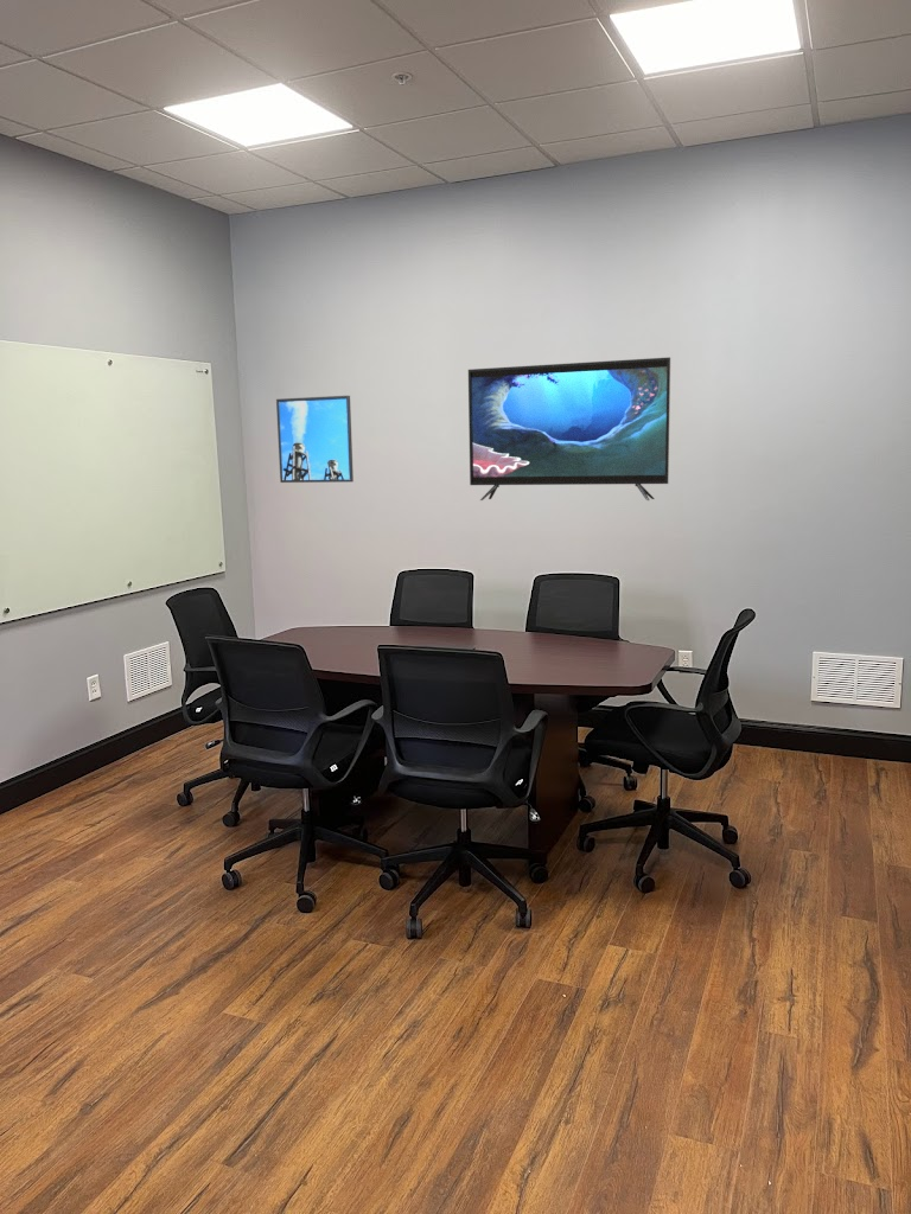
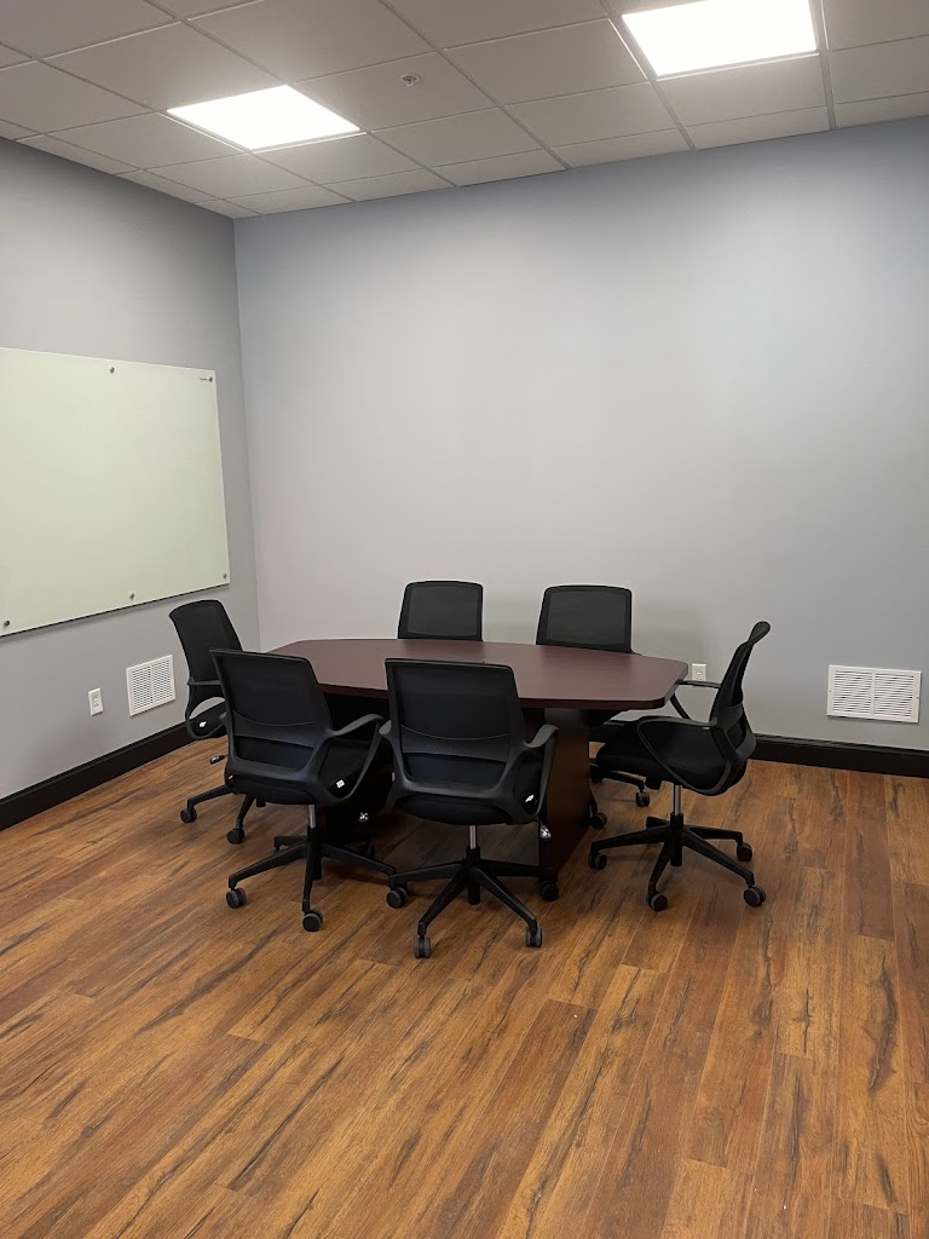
- television (565, 432)
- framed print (314, 440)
